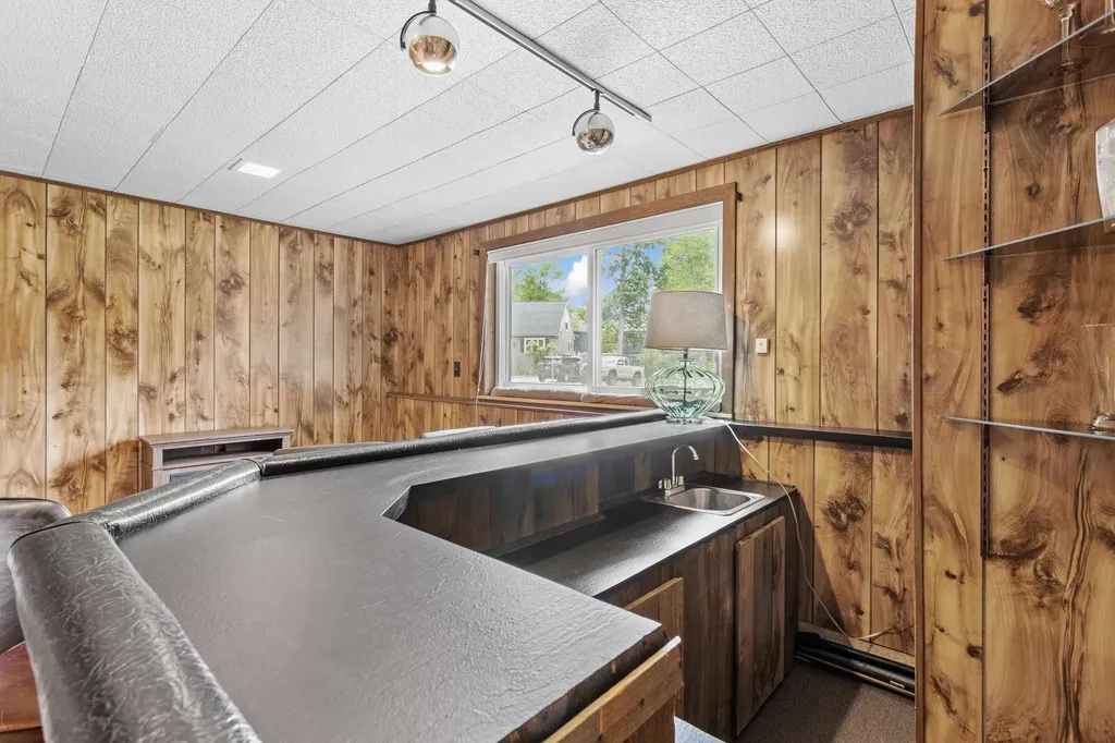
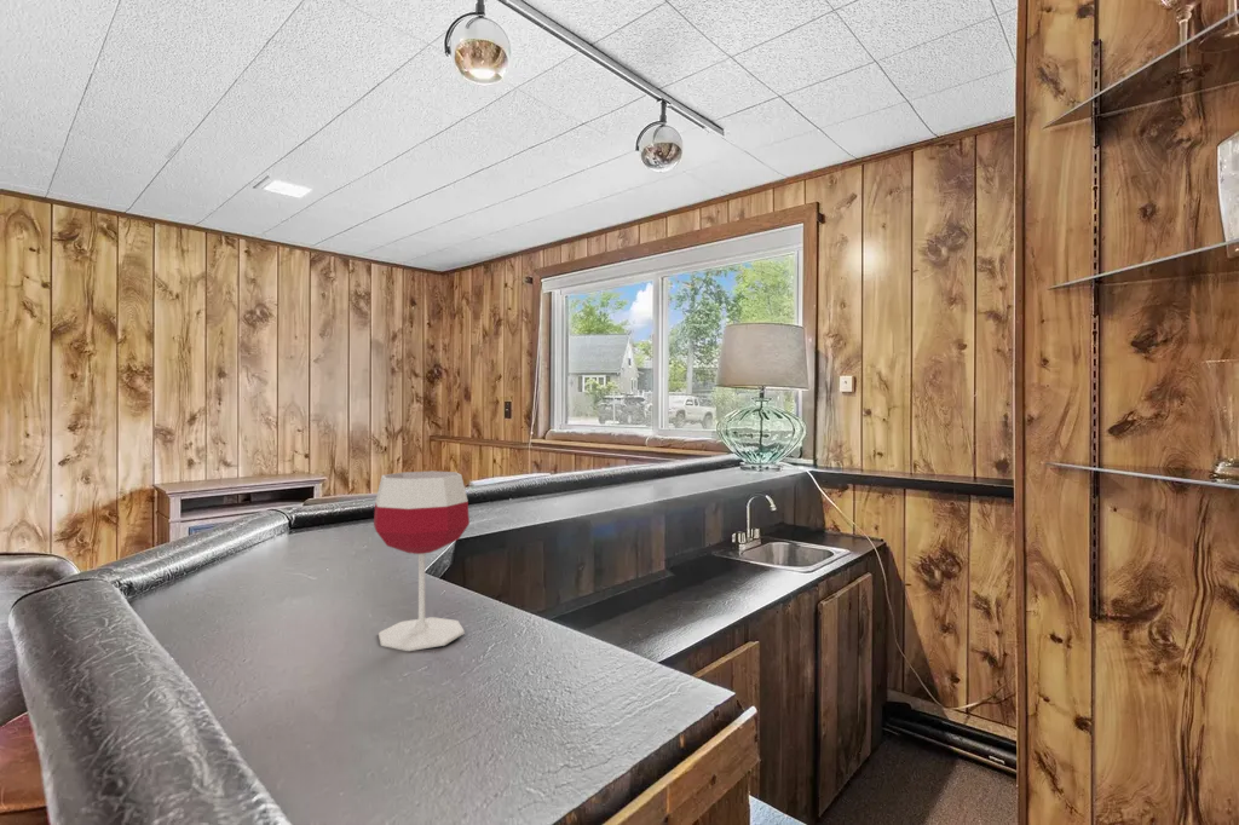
+ wineglass (421, 554)
